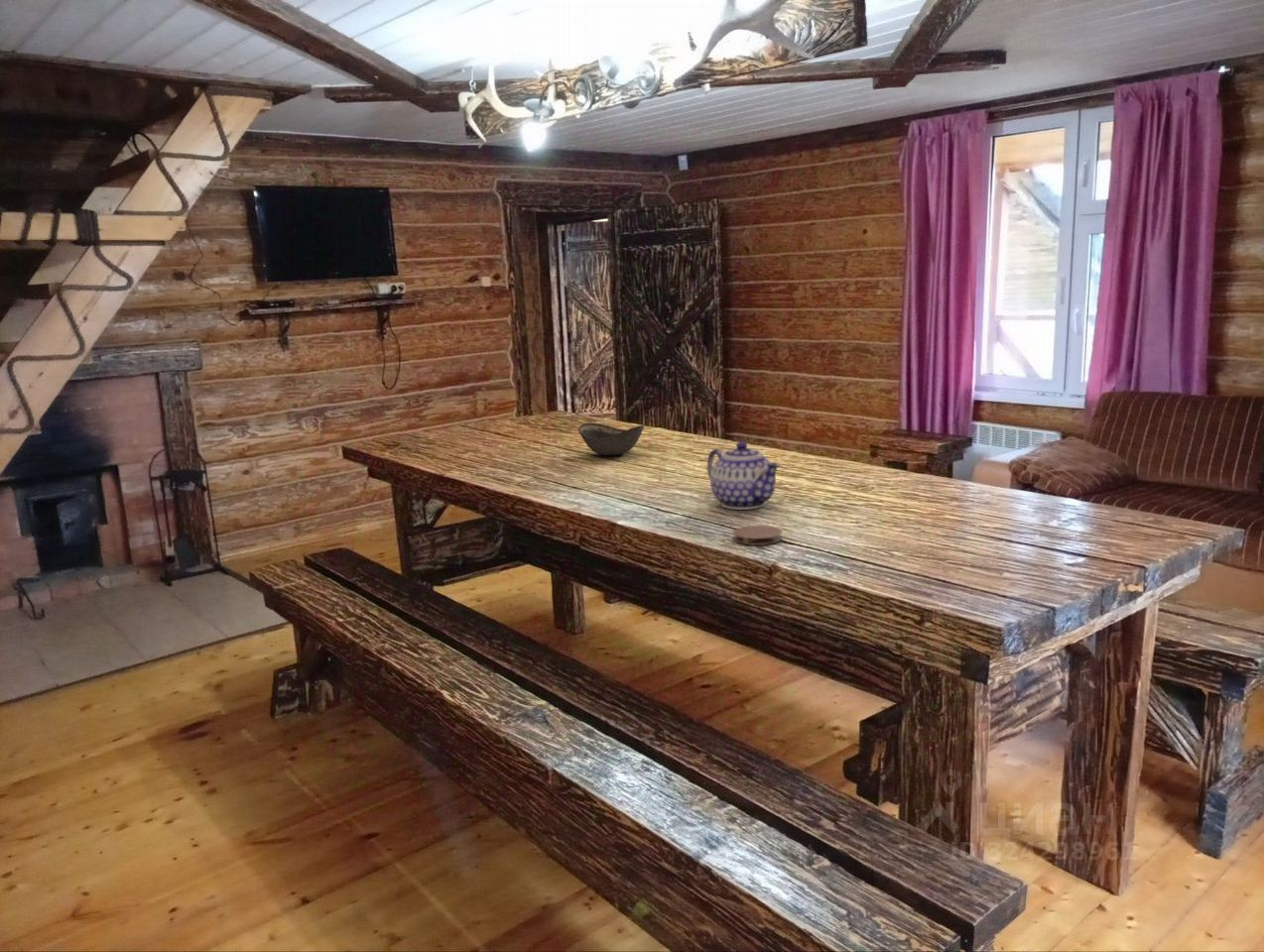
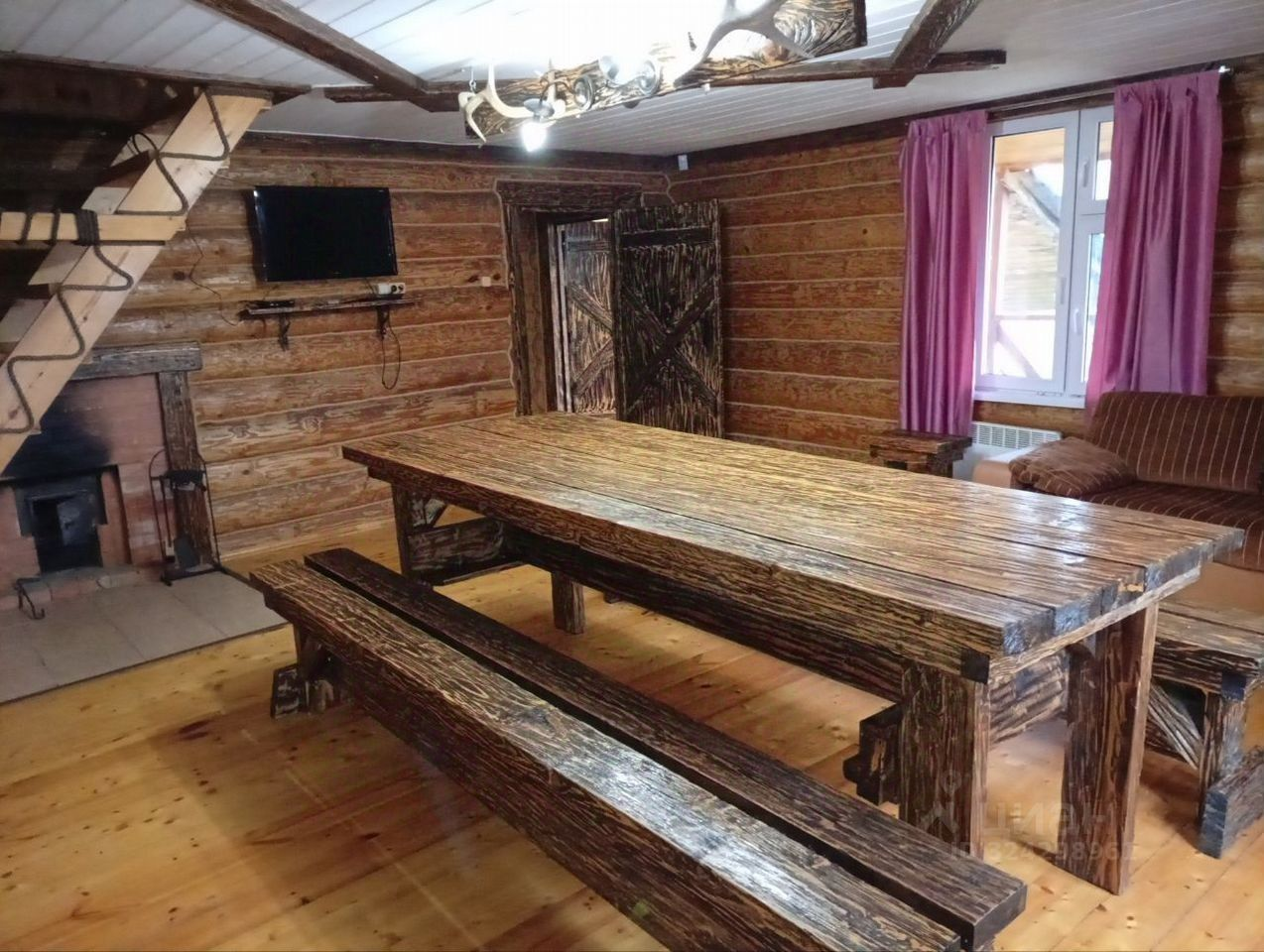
- teapot (742, 473)
- coaster (757, 535)
- bowl (611, 439)
